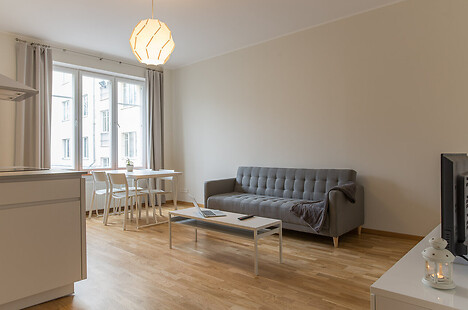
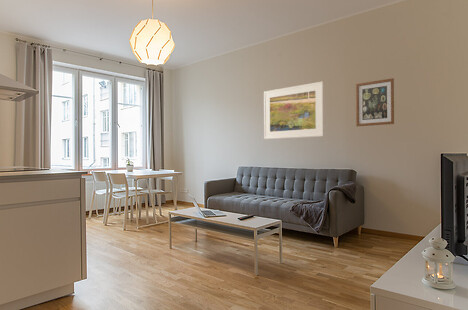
+ wall art (374, 103)
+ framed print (291, 112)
